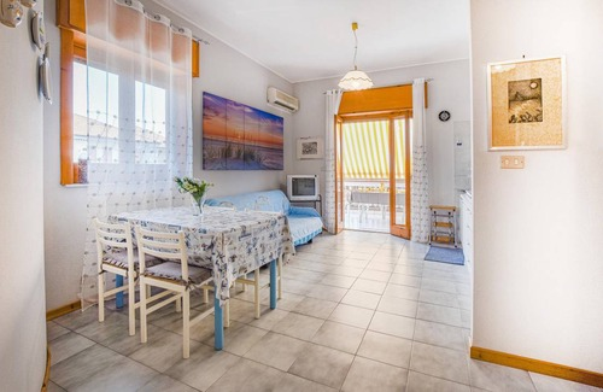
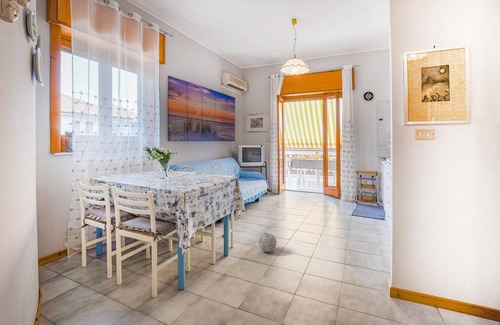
+ decorative ball (267, 242)
